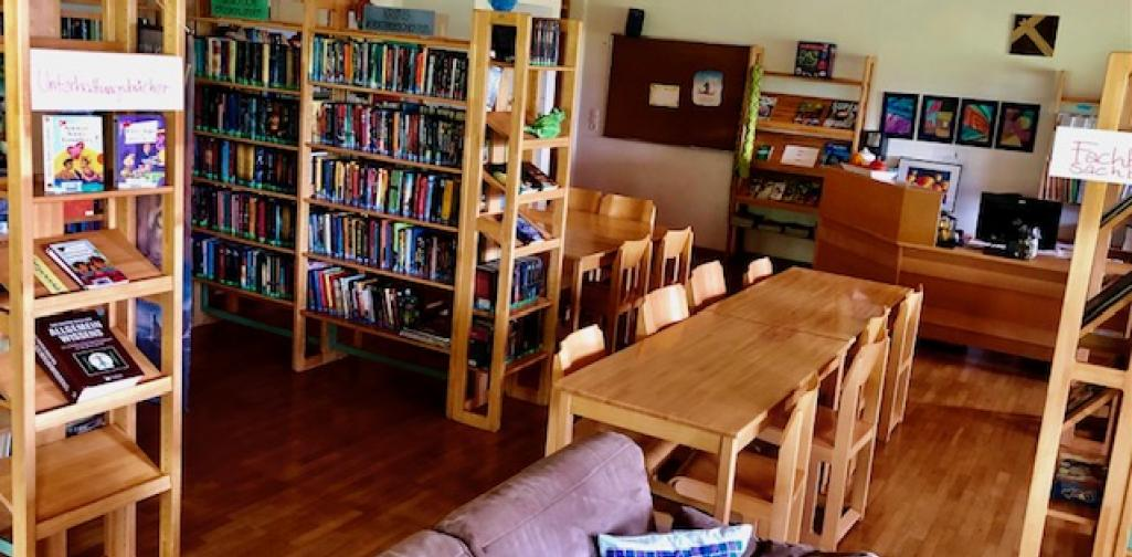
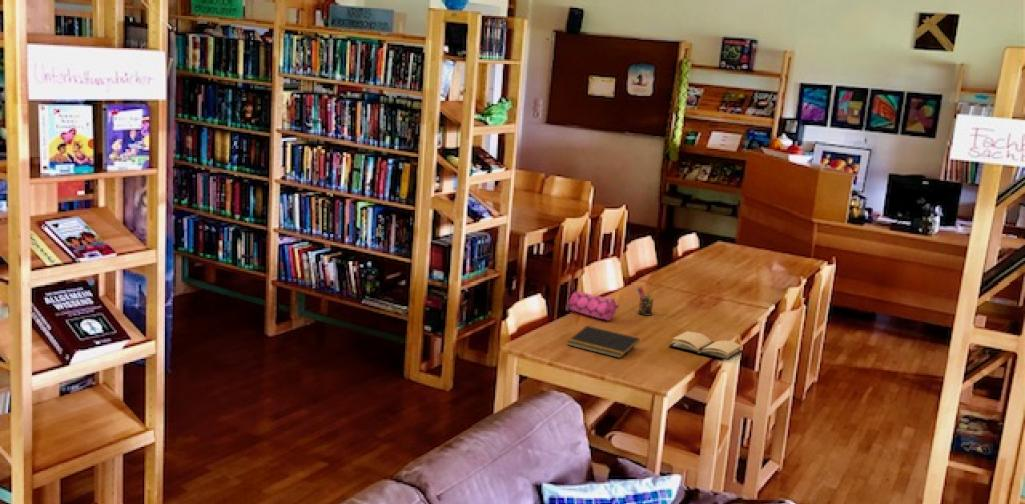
+ book (706, 344)
+ pencil case (592, 304)
+ pen holder (646, 300)
+ notepad (603, 341)
